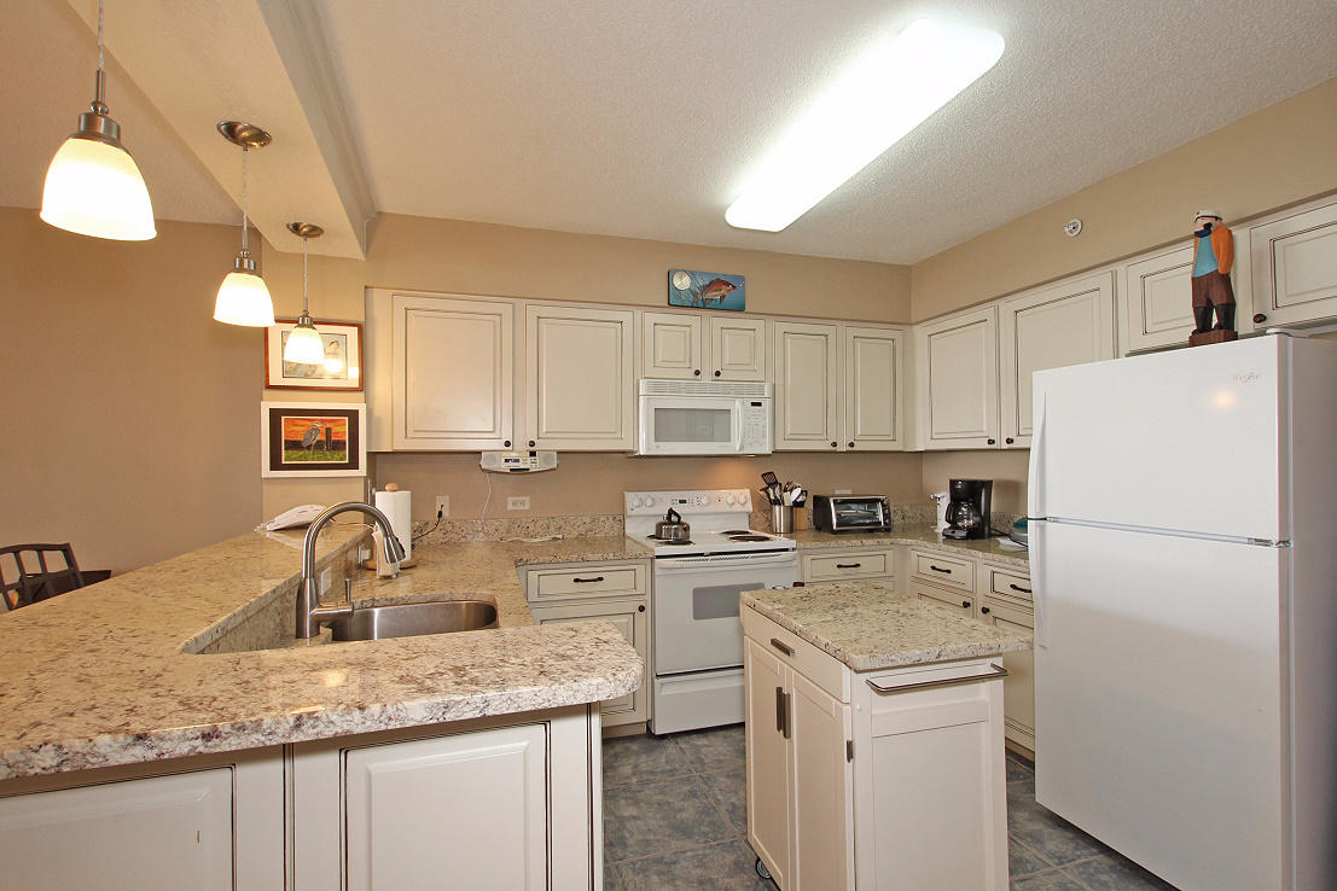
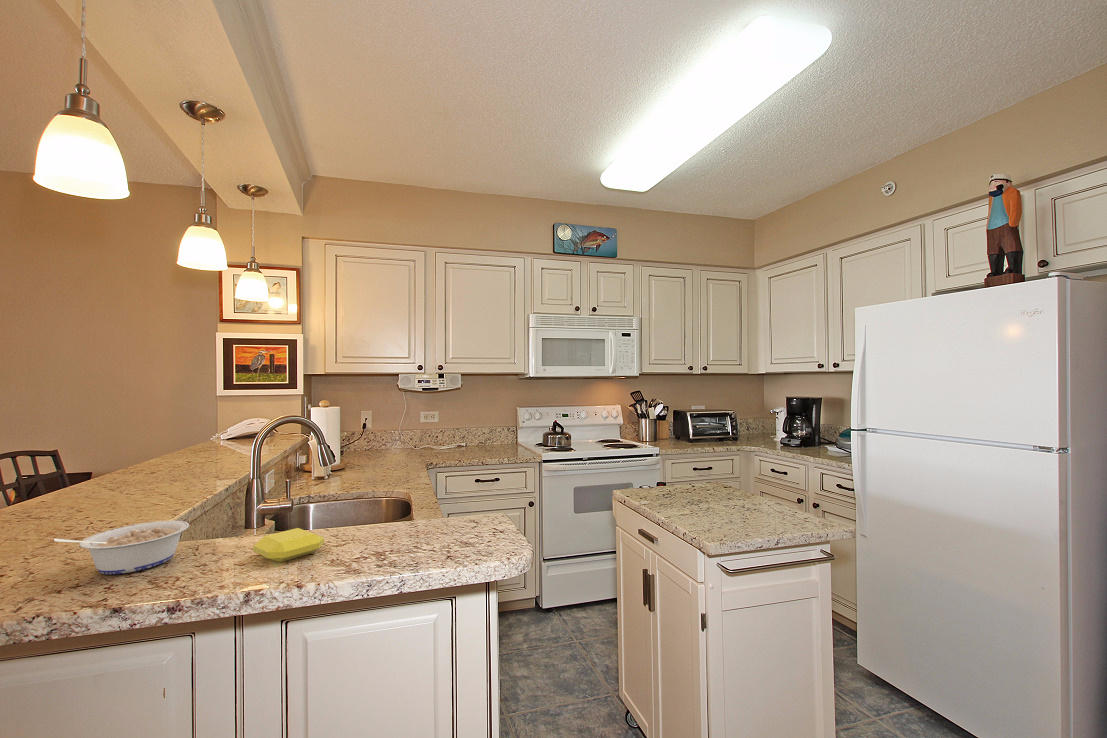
+ legume (133, 546)
+ soap bar (289, 544)
